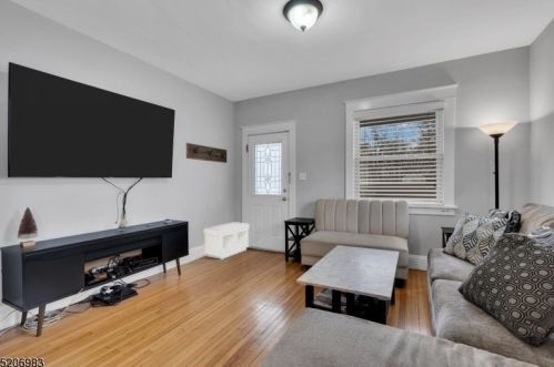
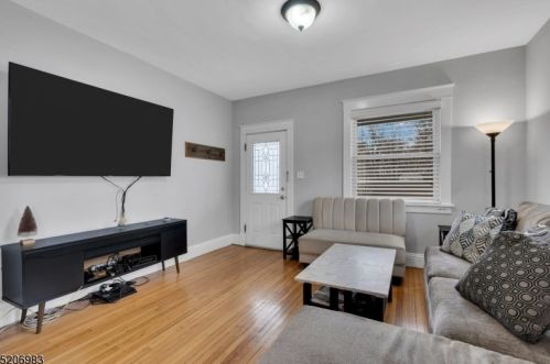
- bench (228, 238)
